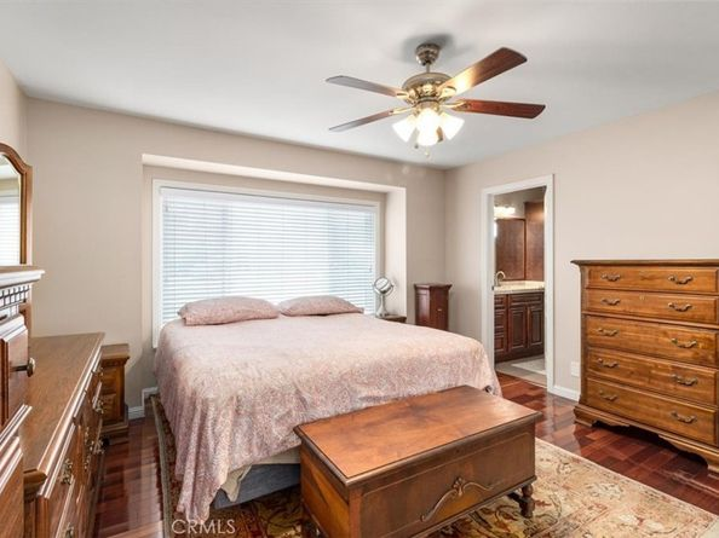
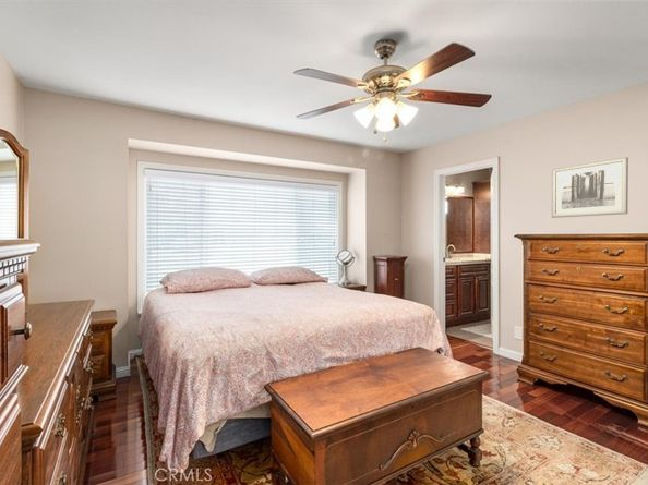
+ wall art (586, 190)
